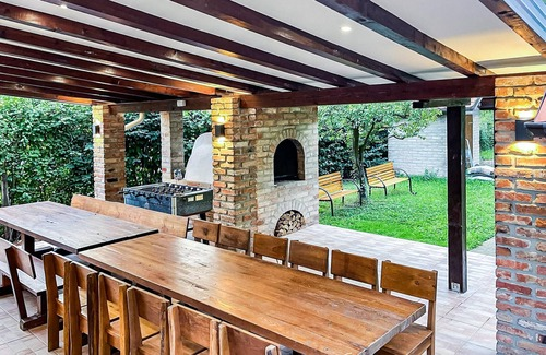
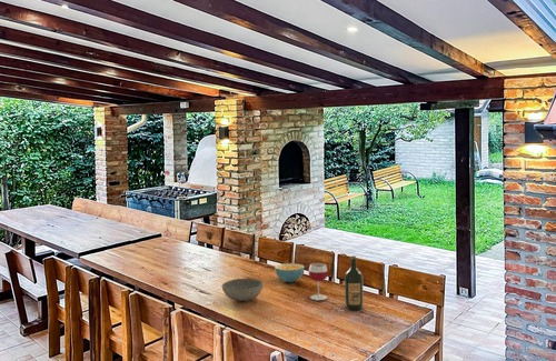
+ wineglass (318, 281)
+ wine bottle (354, 282)
+ bowl (242, 291)
+ cereal bowl (289, 273)
